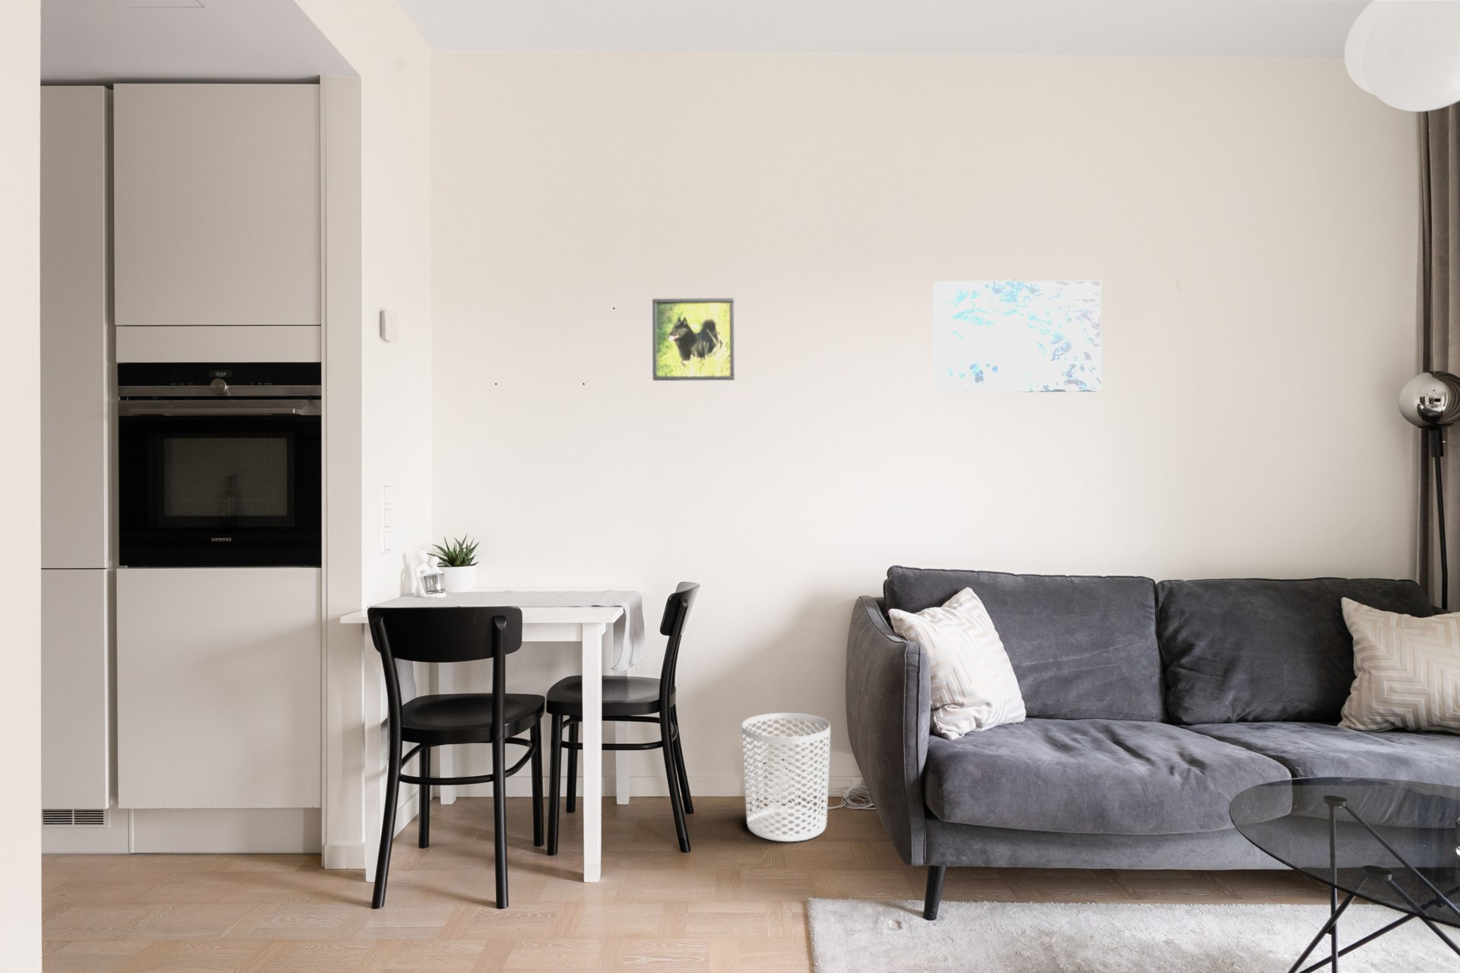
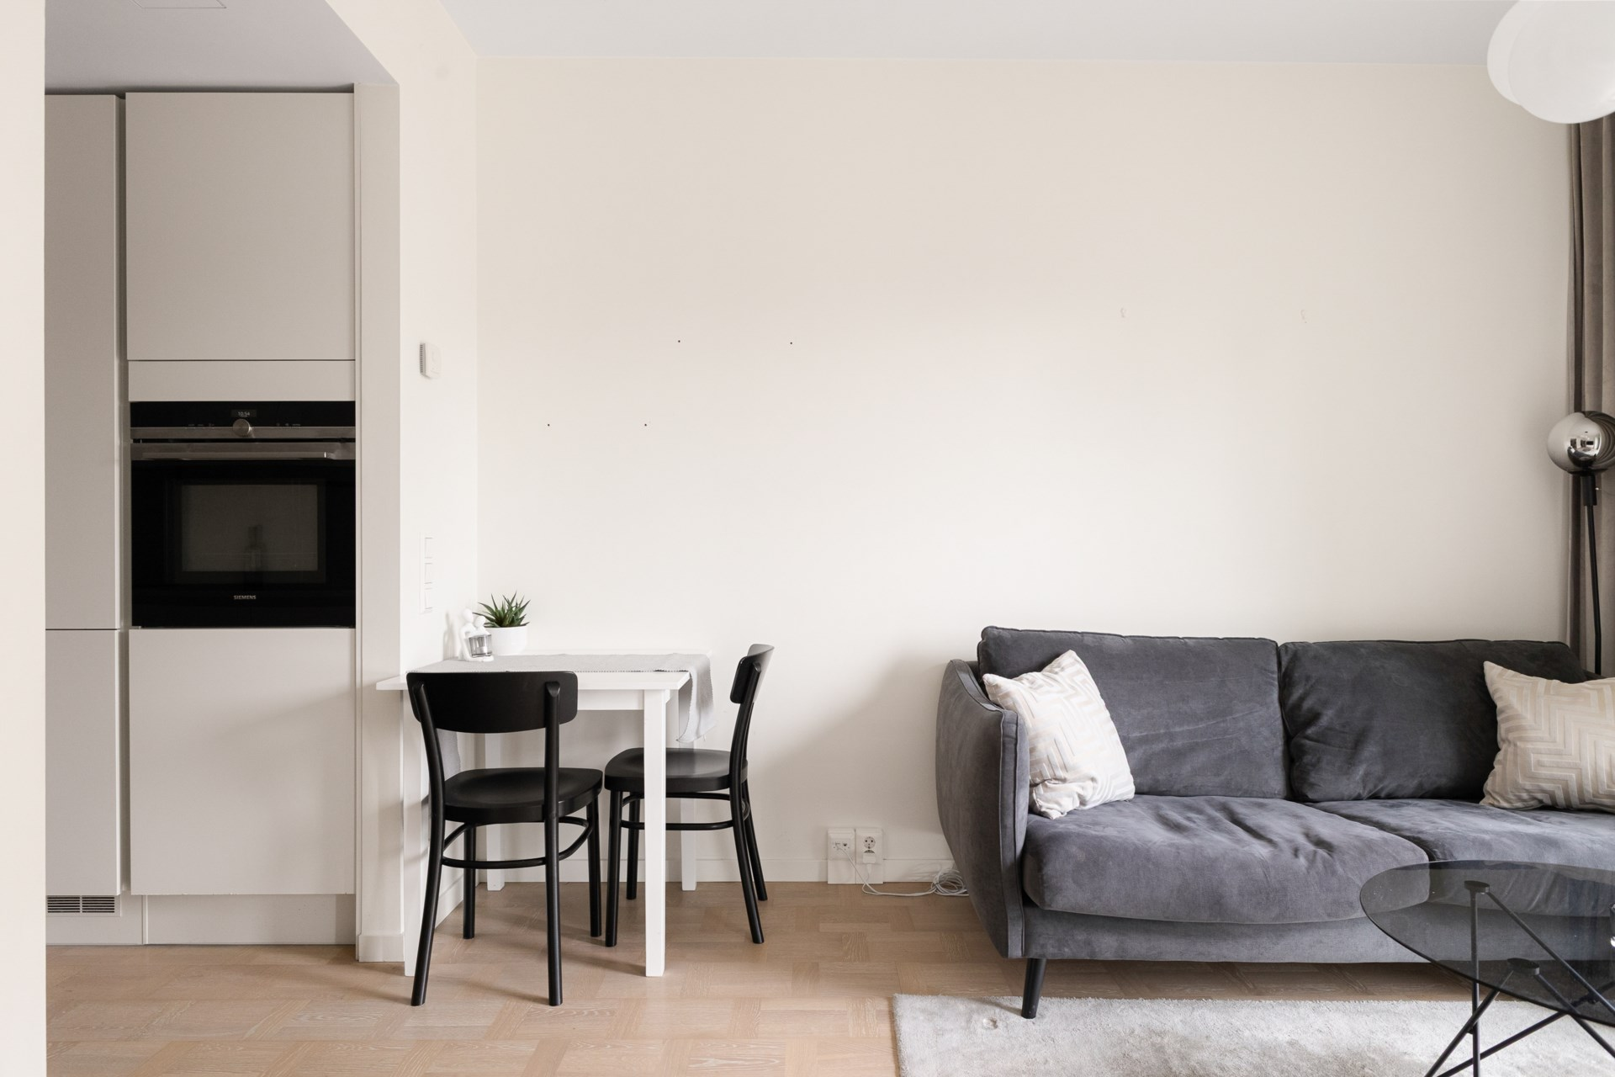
- wall art (1016, 337)
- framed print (693, 339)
- waste bin (785, 775)
